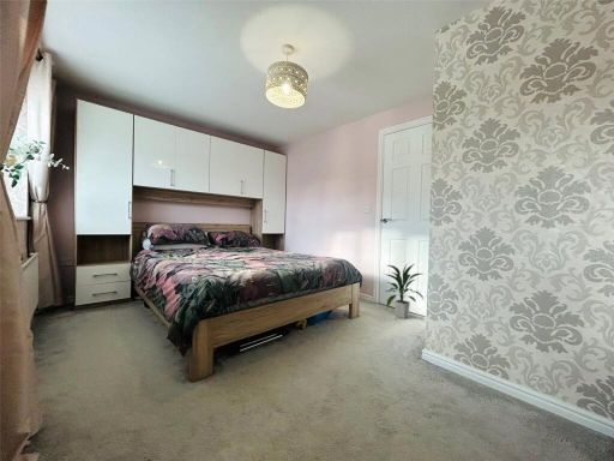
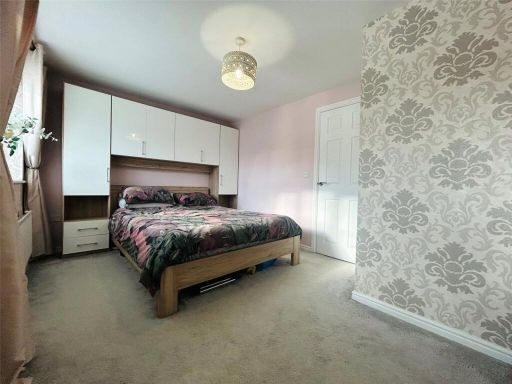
- indoor plant (401, 288)
